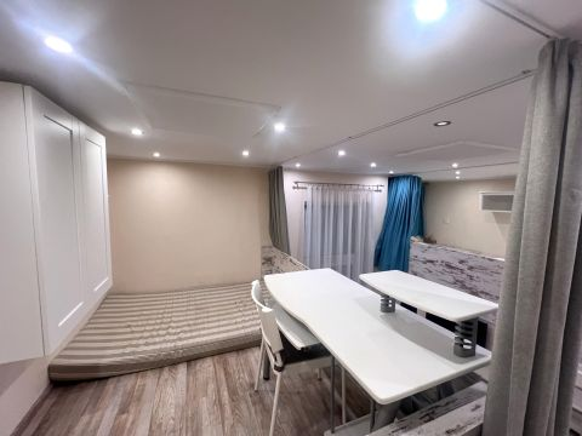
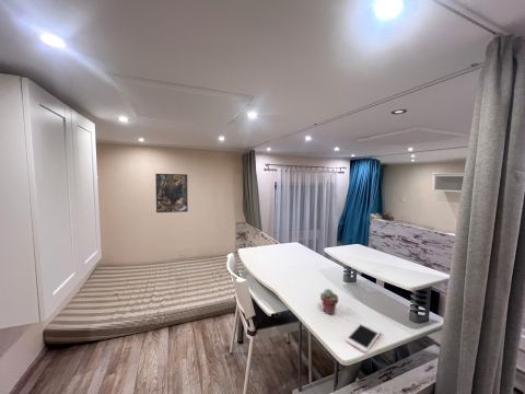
+ potted succulent (328, 300)
+ cell phone (363, 336)
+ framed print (172, 193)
